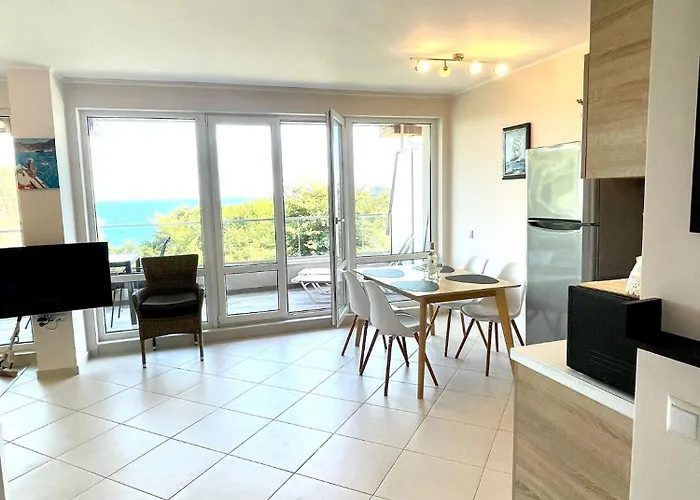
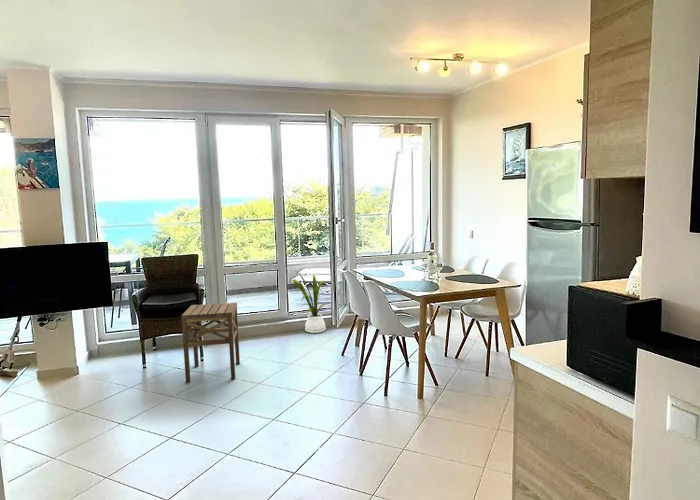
+ house plant (311, 299)
+ side table (212, 340)
